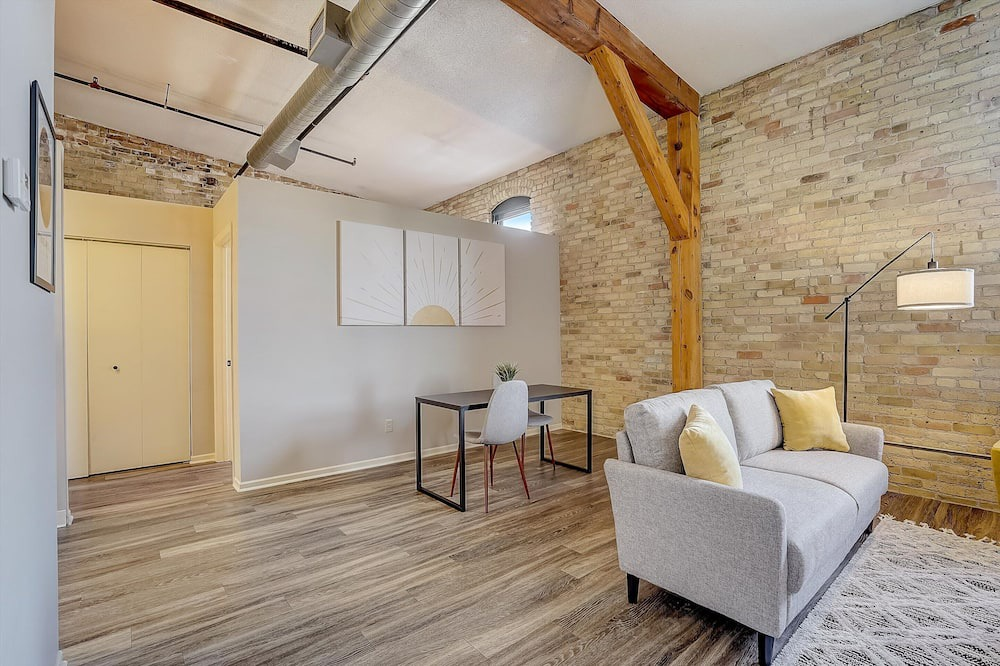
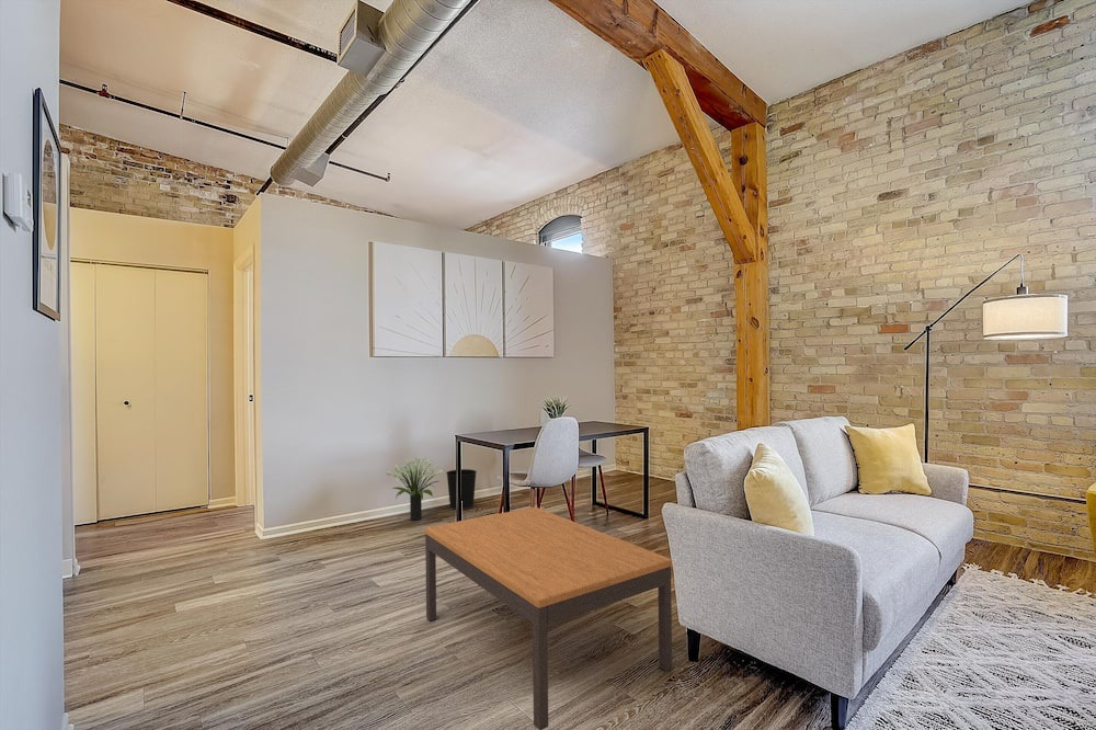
+ potted plant (416, 487)
+ coffee table (537, 591)
+ wastebasket (461, 489)
